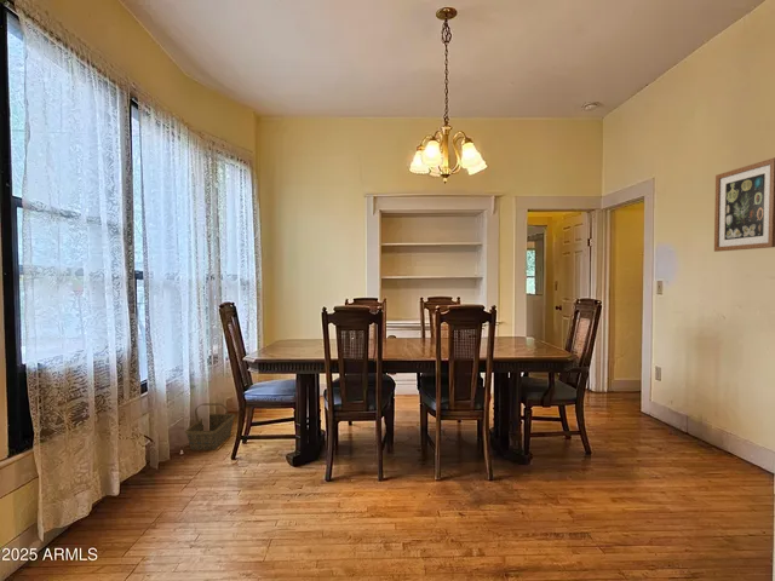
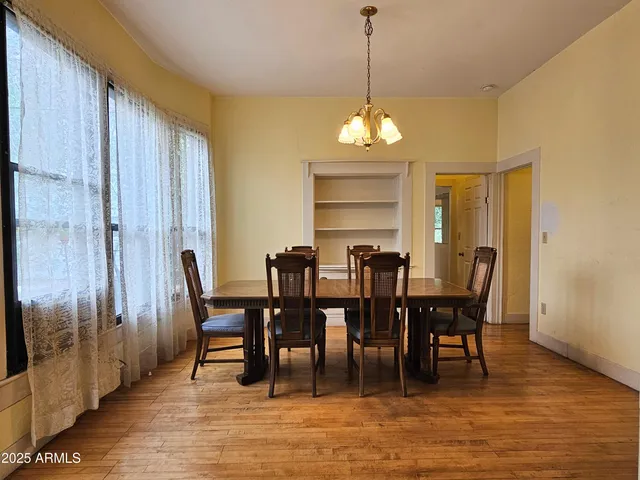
- wall art (742, 208)
- basket (211, 422)
